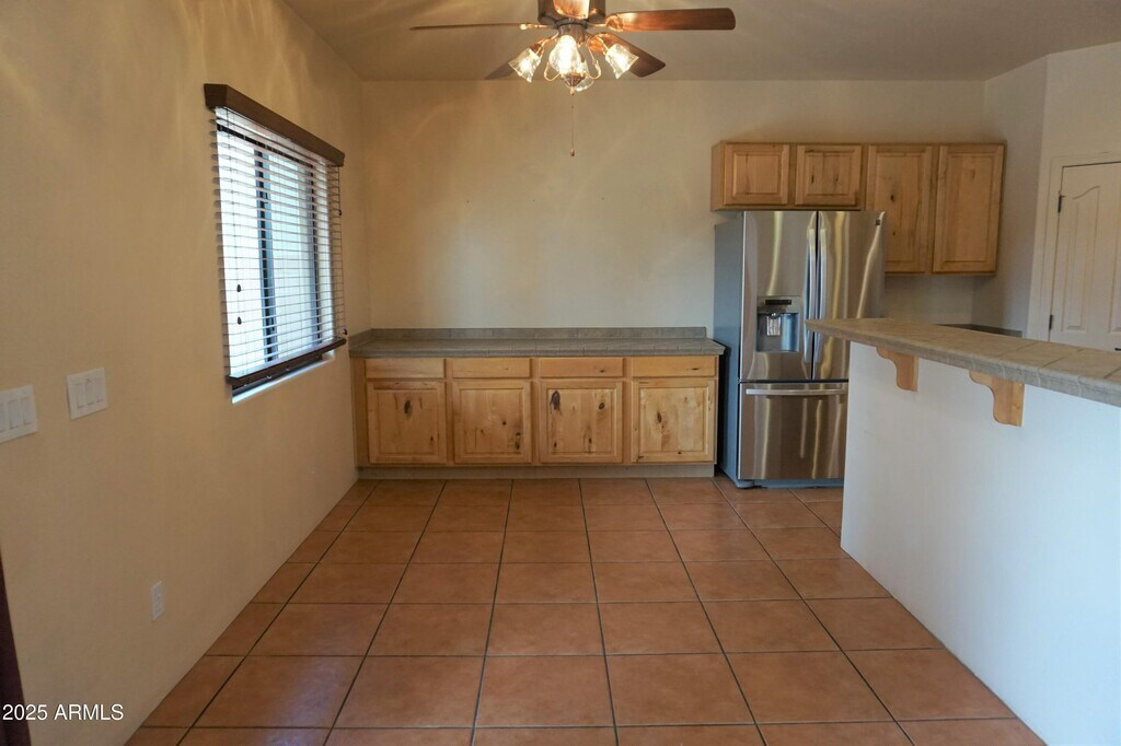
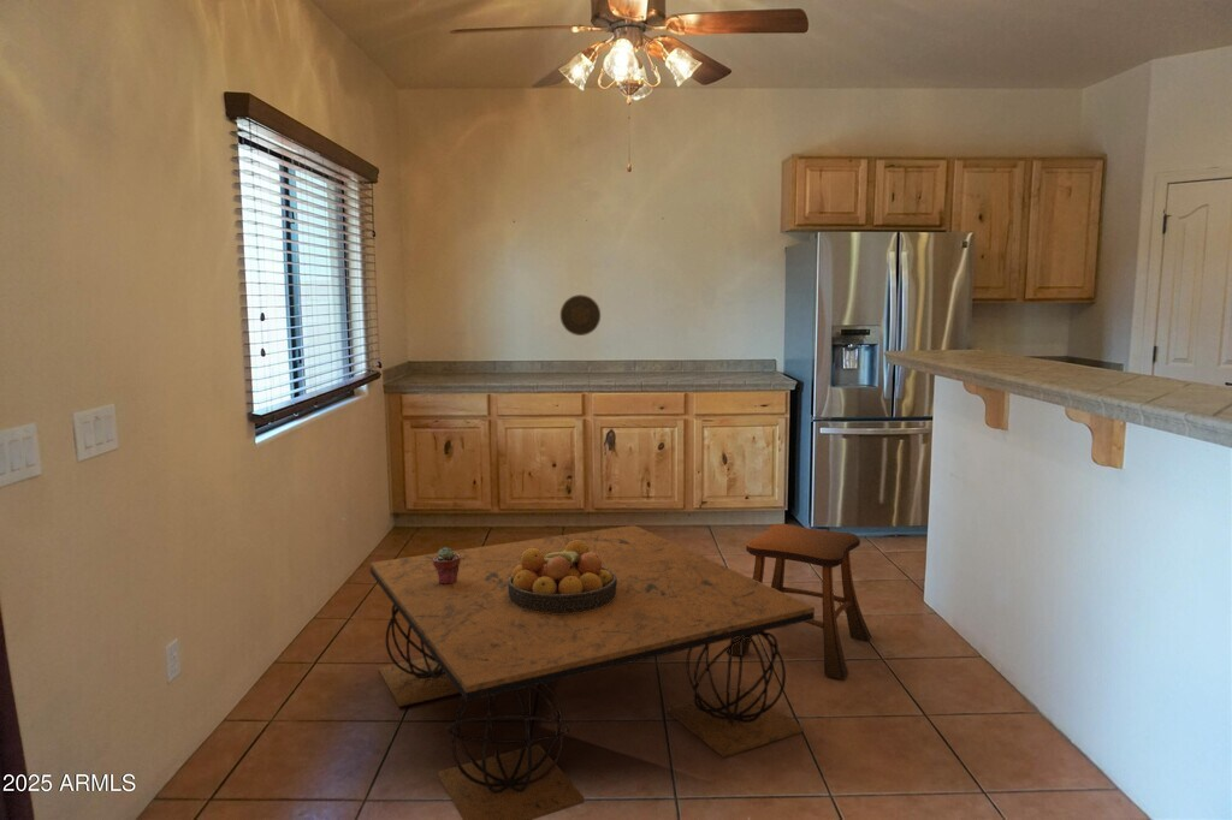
+ stool (801, 590)
+ decorative plate (580, 315)
+ fruit bowl (562, 569)
+ potted succulent (446, 564)
+ coffee table (574, 641)
